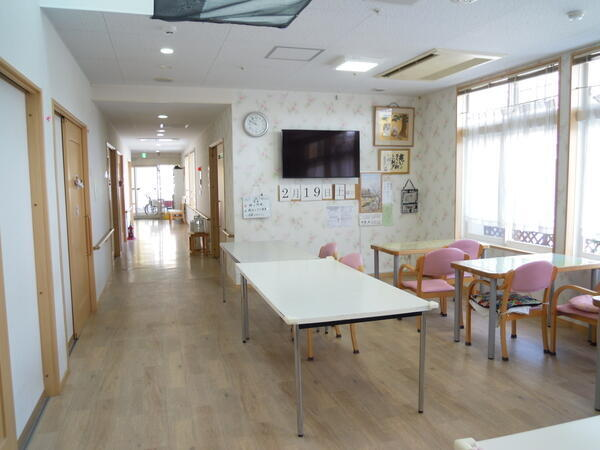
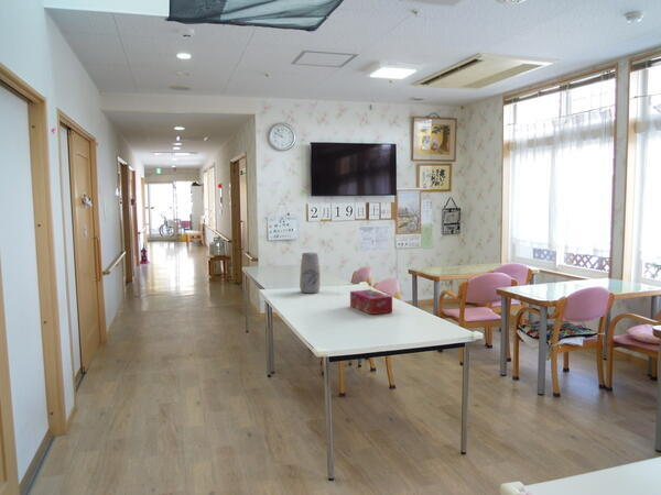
+ vase (310, 272)
+ tissue box (370, 301)
